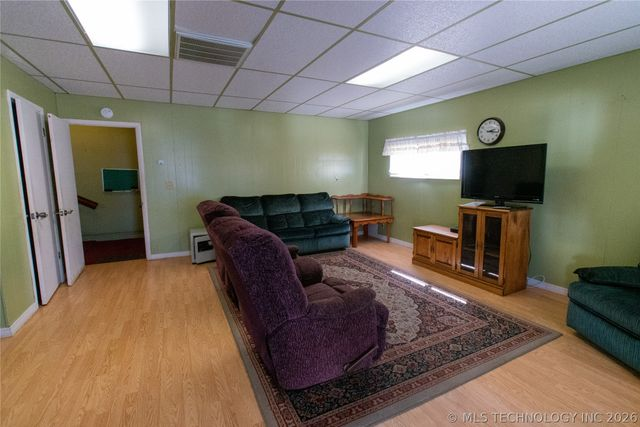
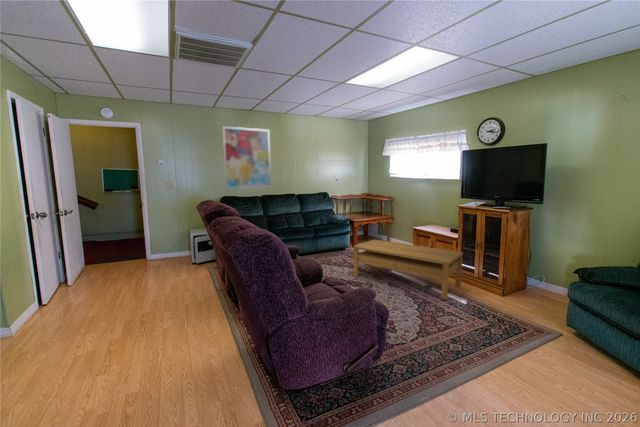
+ wall art (248, 158)
+ coffee table (404, 264)
